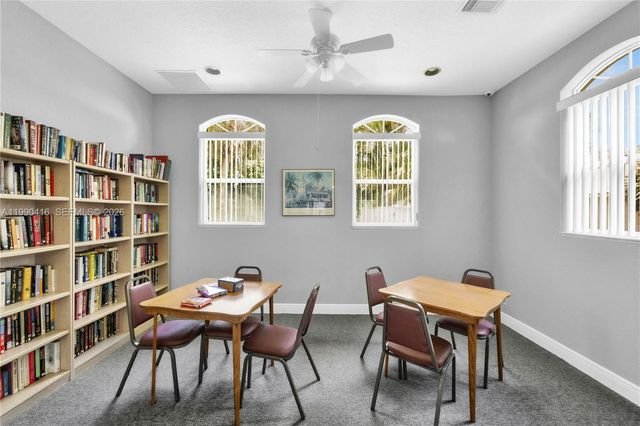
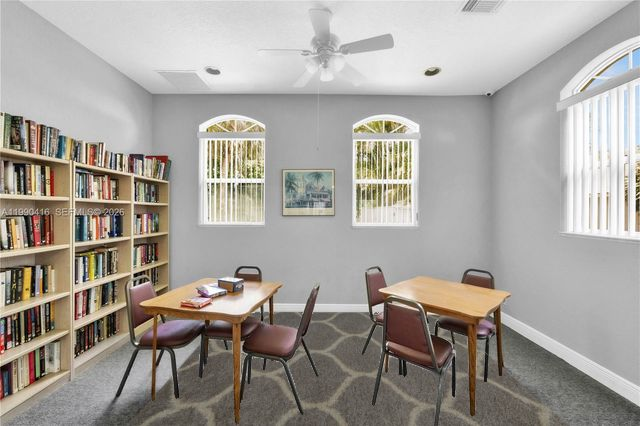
+ rug (339, 353)
